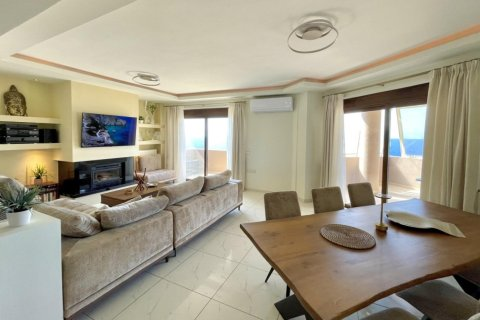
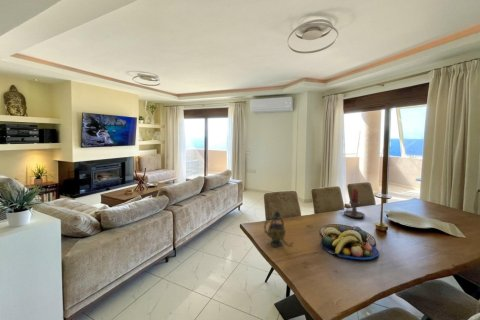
+ teapot (279, 228)
+ fruit bowl (348, 238)
+ candle holder (352, 201)
